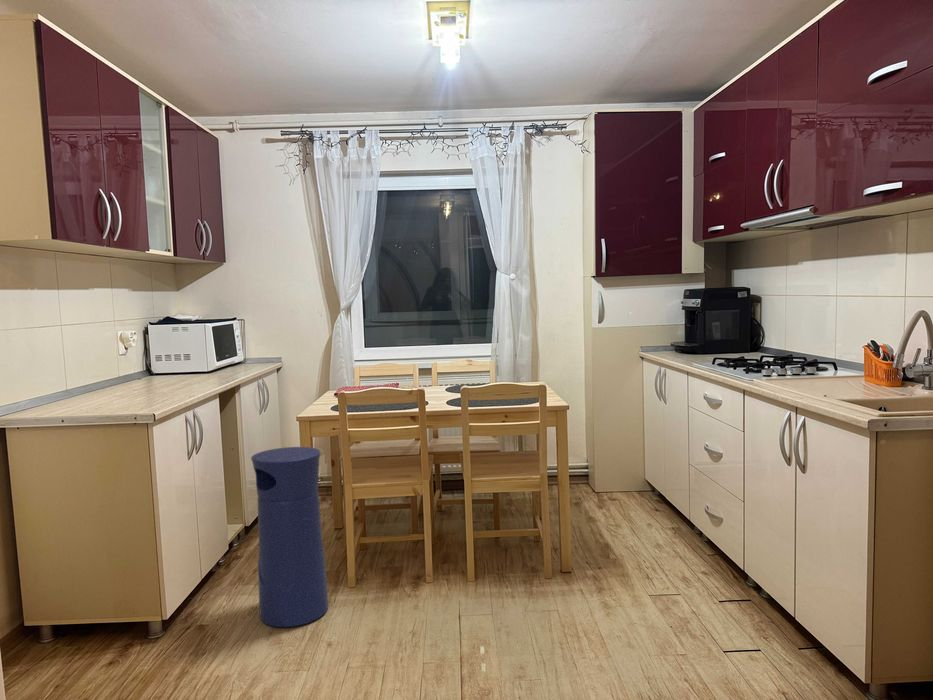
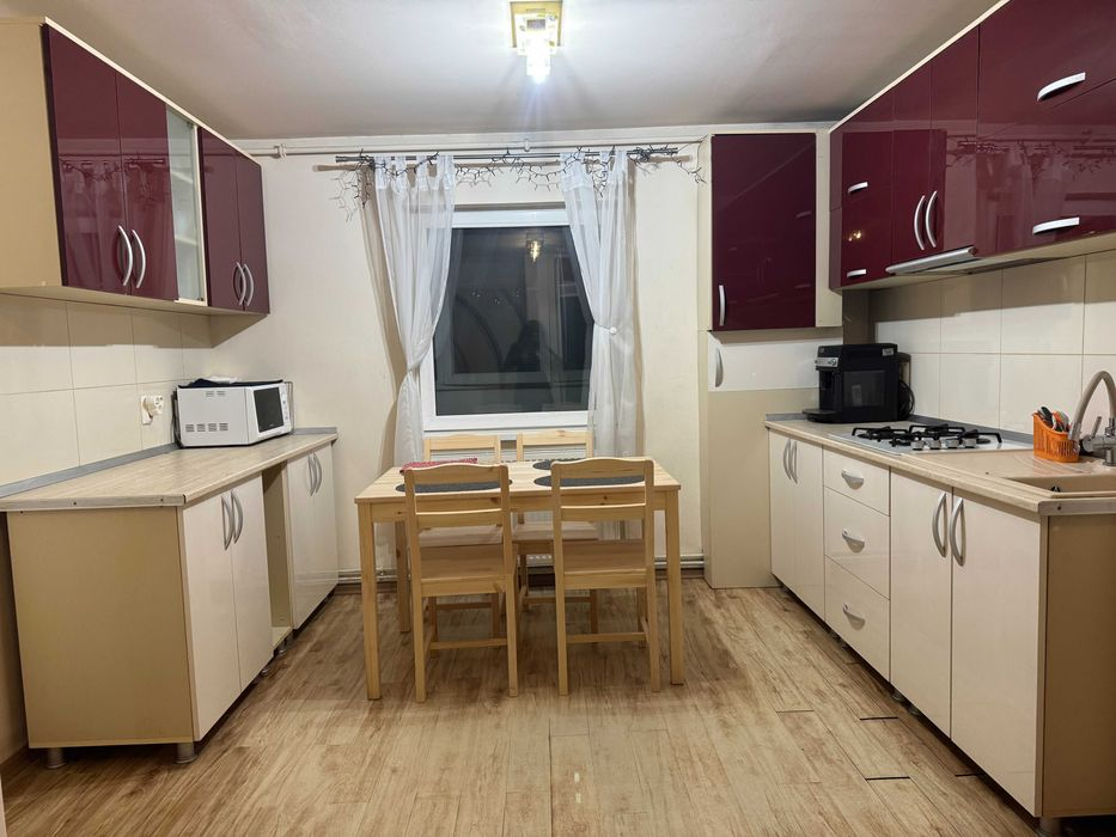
- trash can (290, 533)
